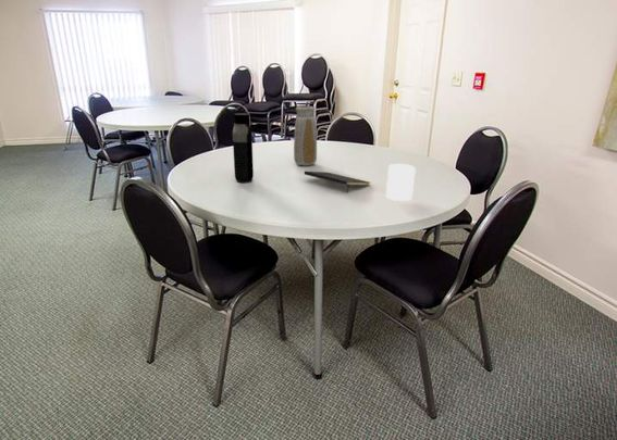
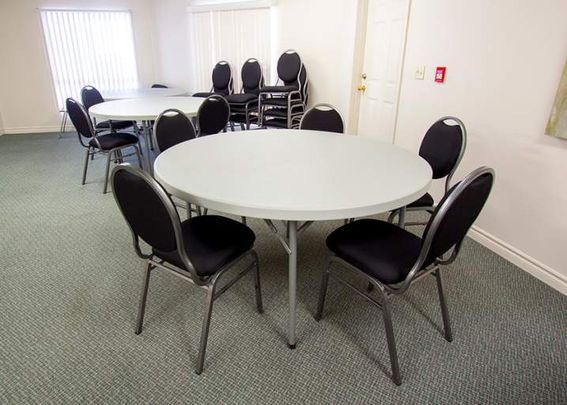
- water bottle (243, 148)
- vase (305, 136)
- cup (399, 181)
- notepad (336, 178)
